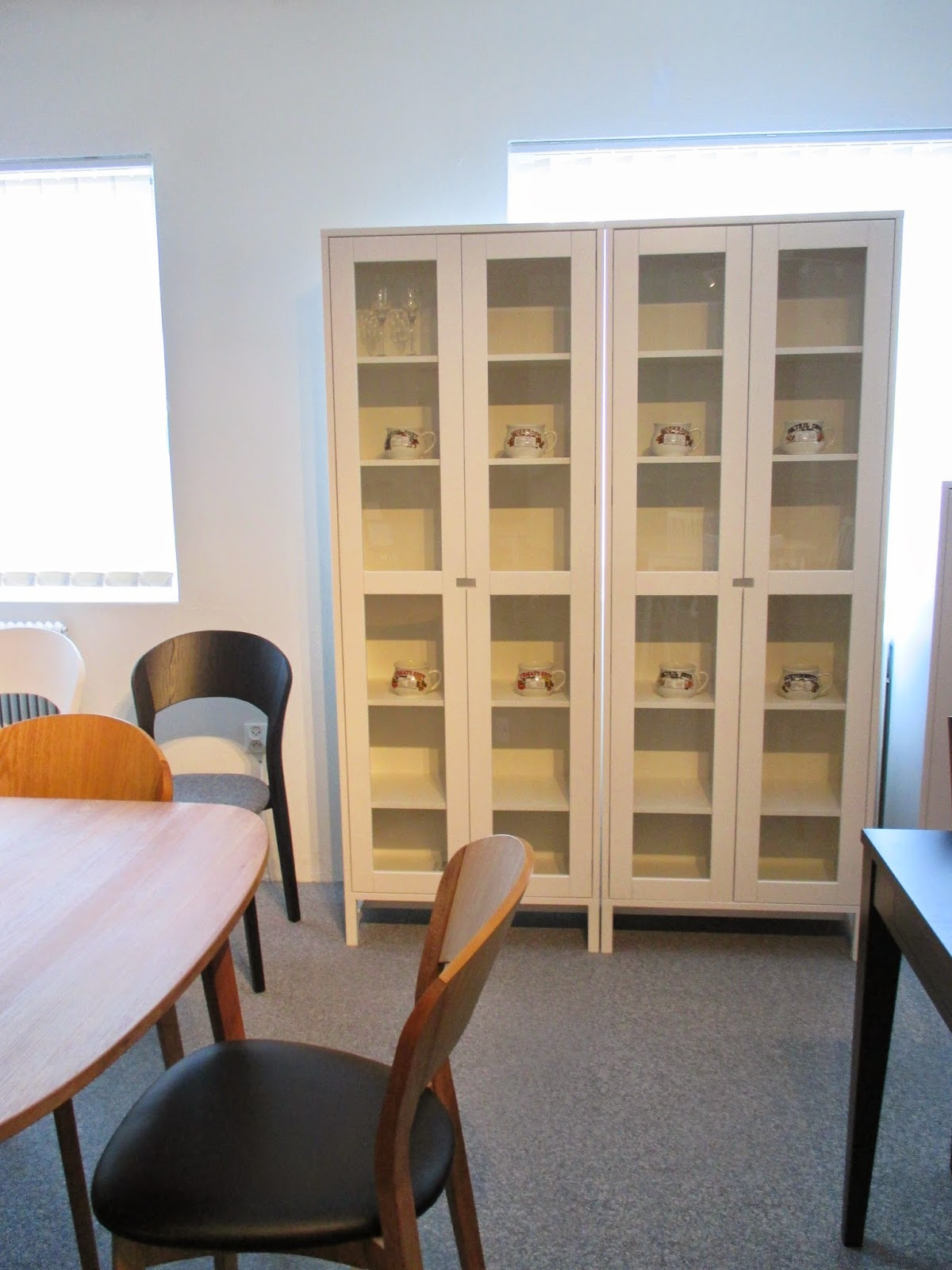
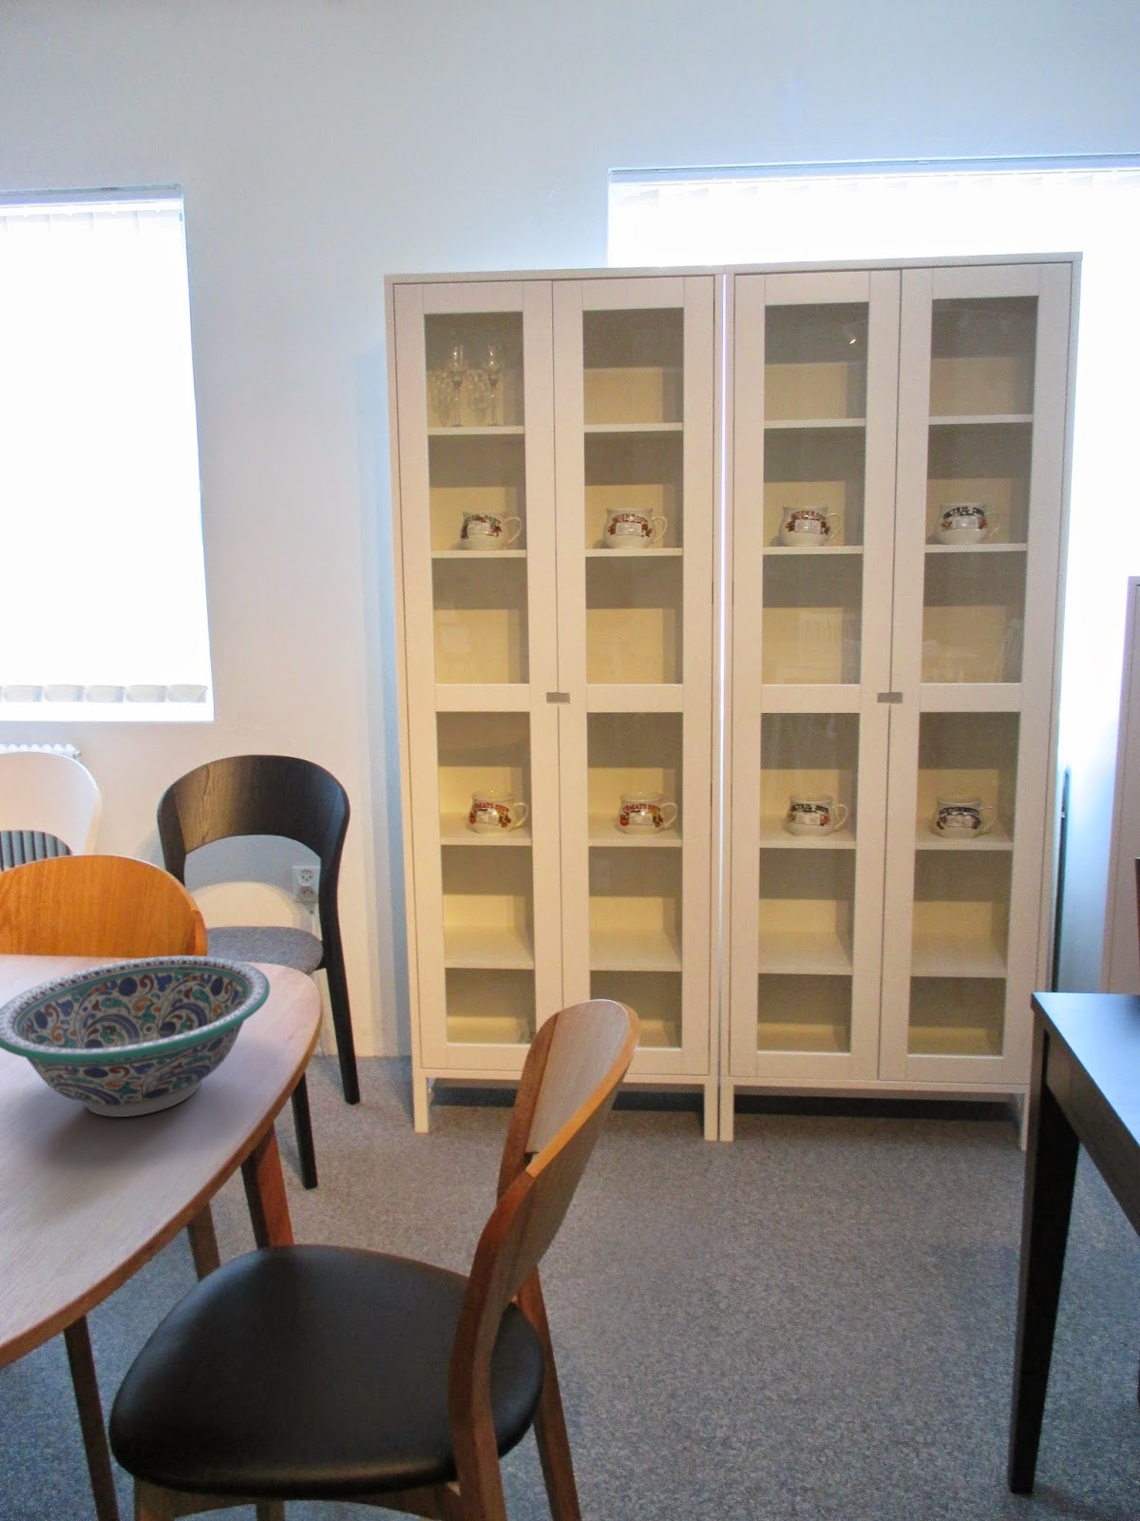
+ decorative bowl (140, 1044)
